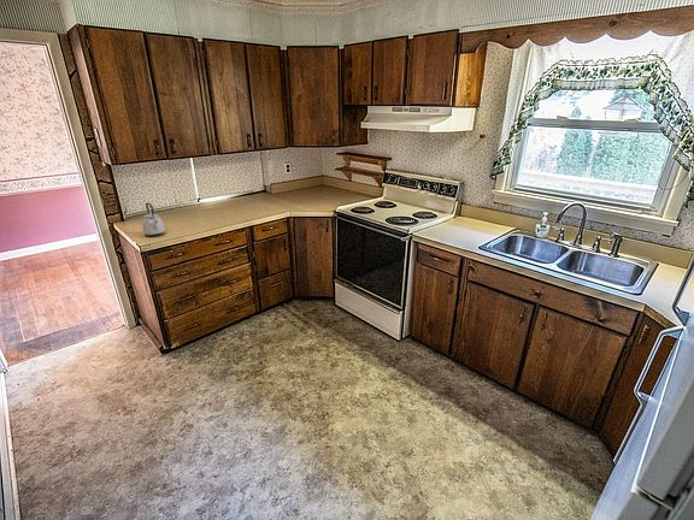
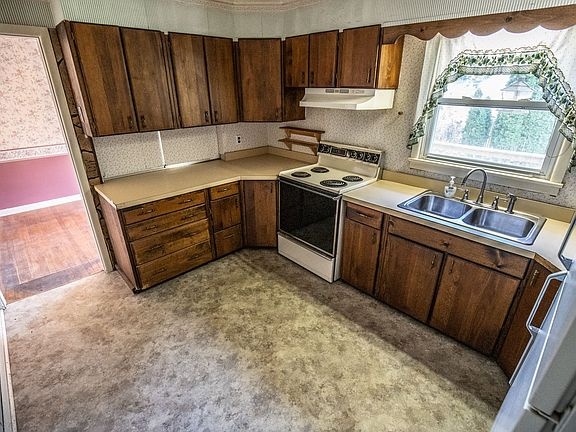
- kettle (153, 219)
